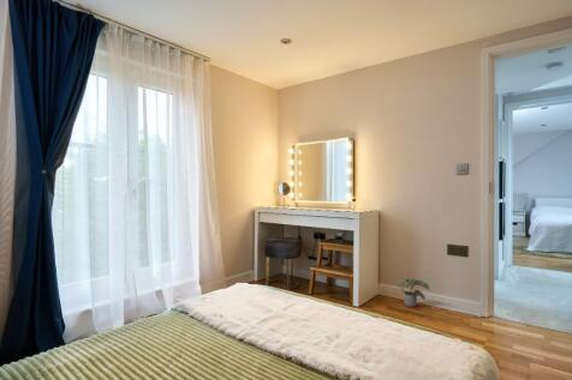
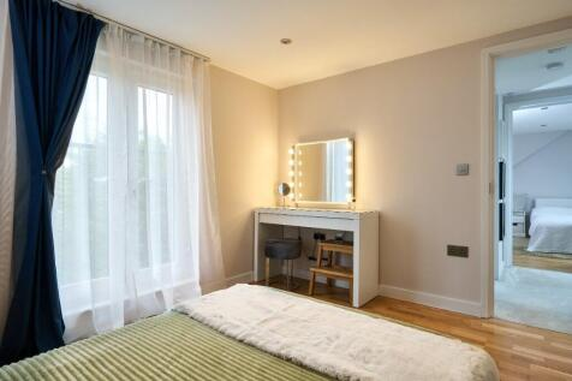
- potted plant (413, 291)
